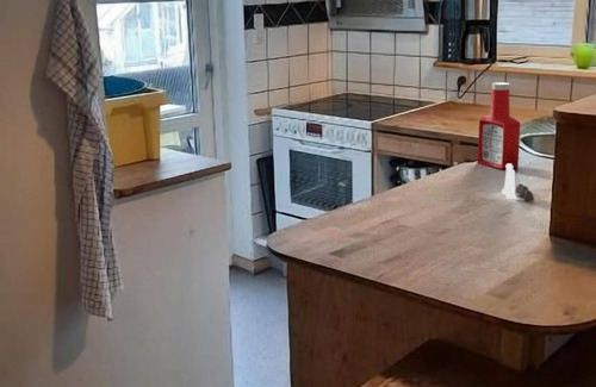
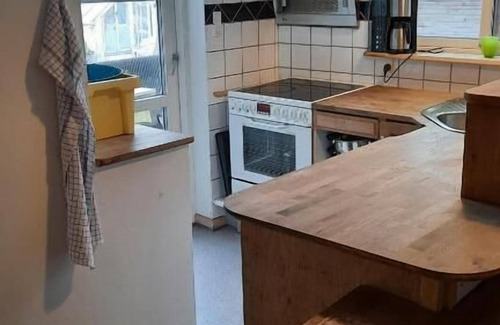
- salt and pepper shaker set (514, 180)
- soap bottle (498, 124)
